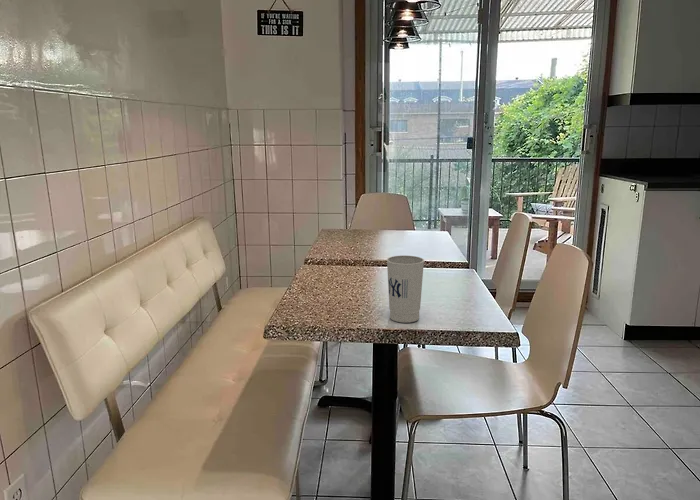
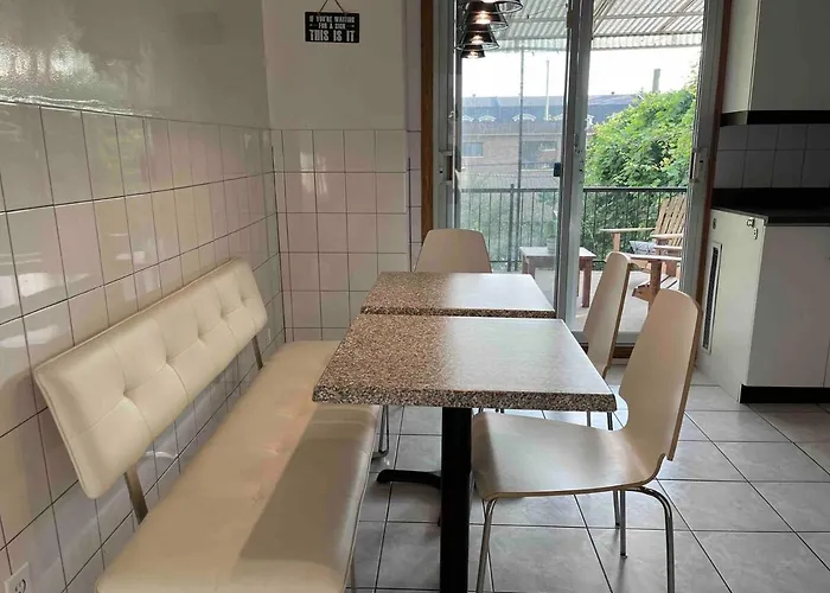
- cup (404, 289)
